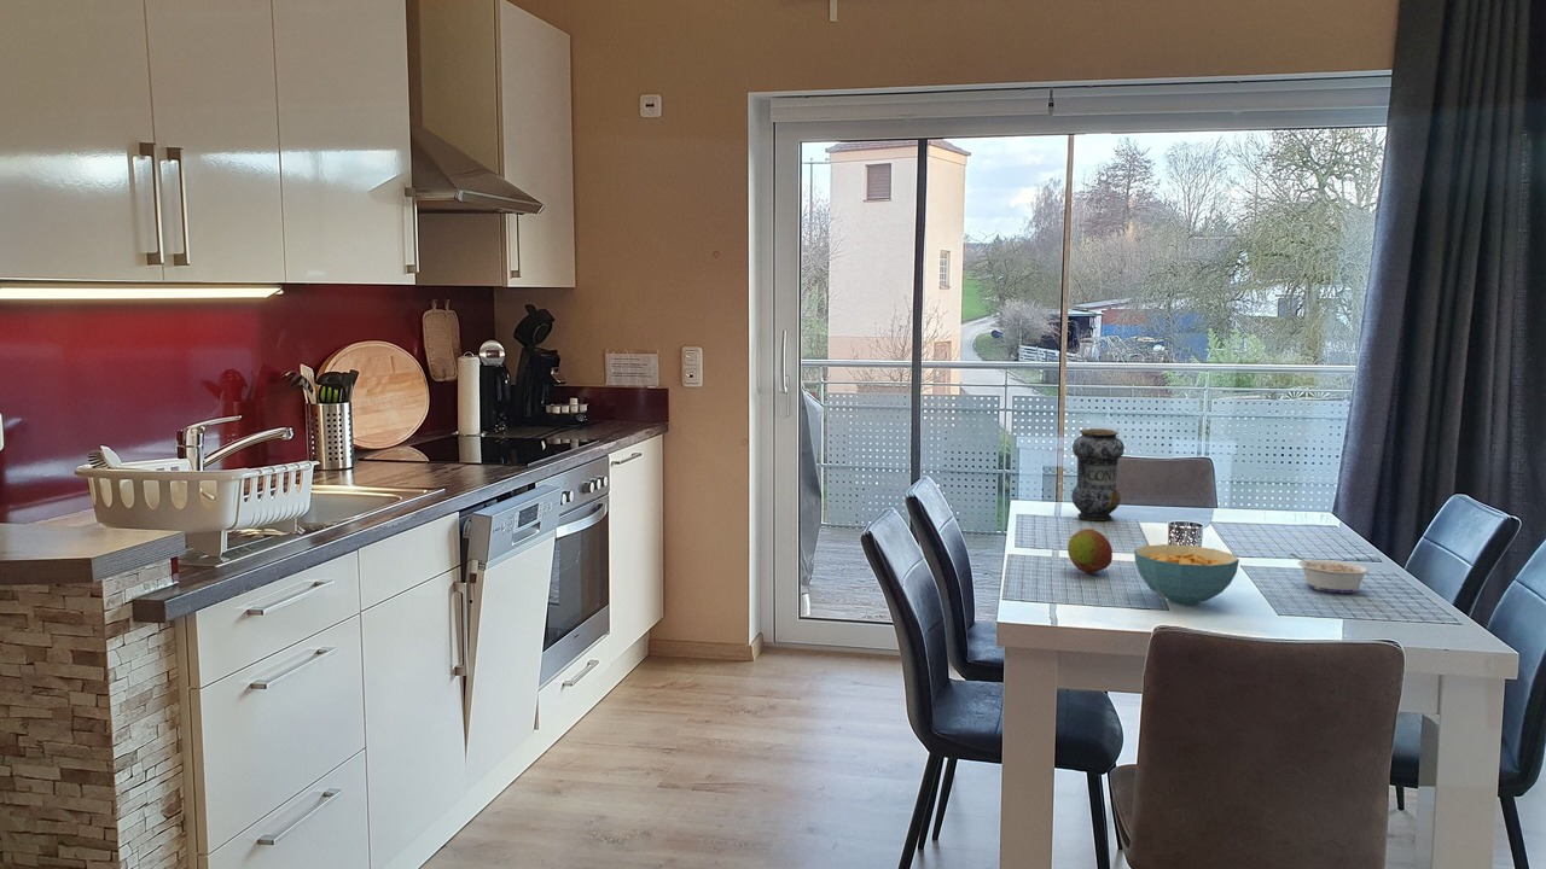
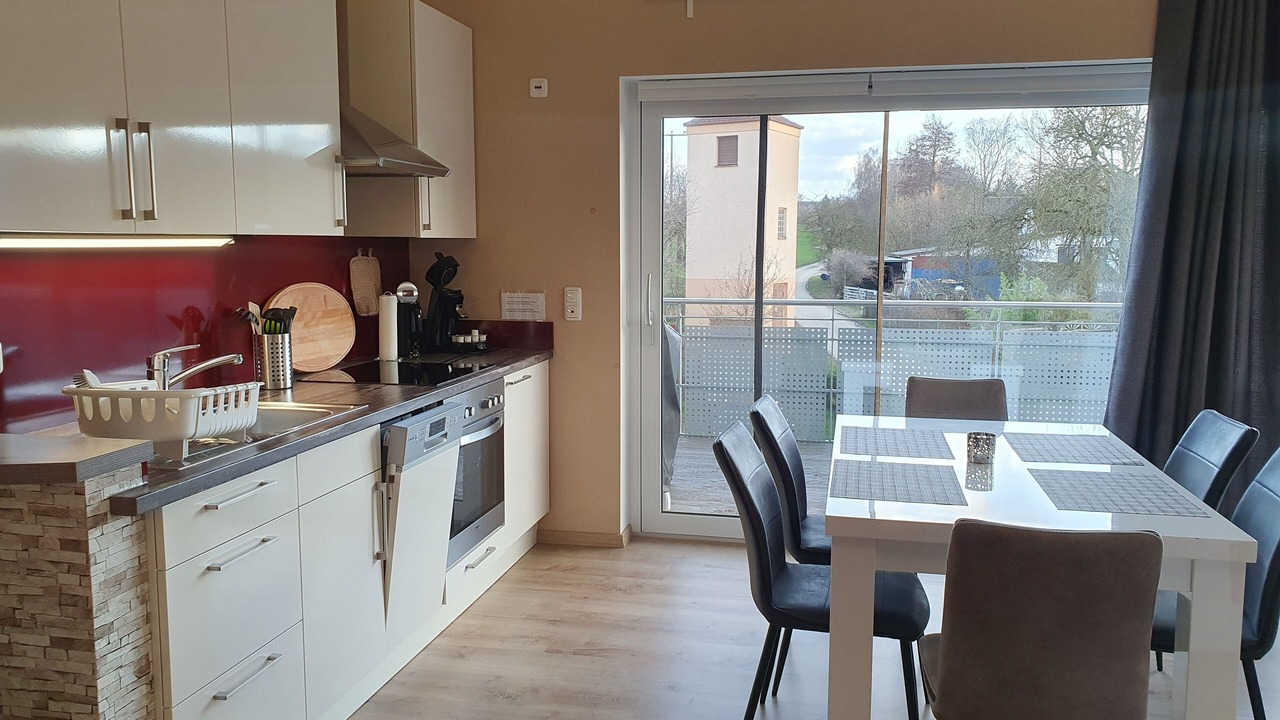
- fruit (1089, 550)
- legume (1330, 575)
- vase (1097, 474)
- cereal bowl (1184, 578)
